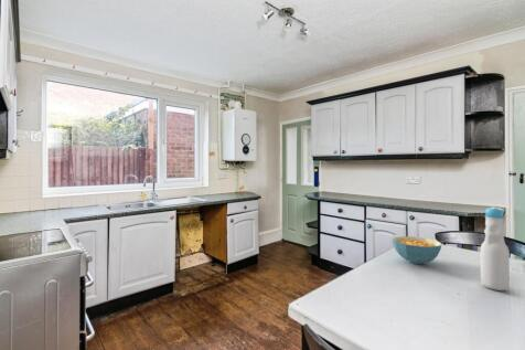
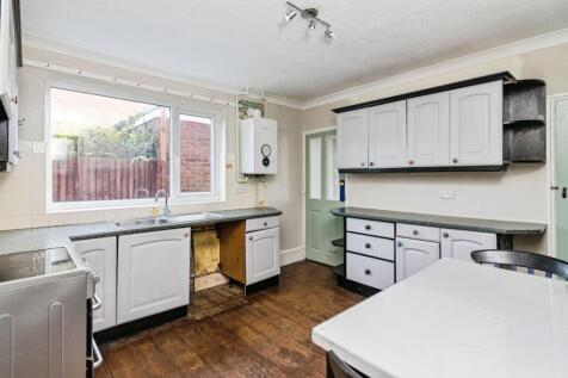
- bottle (494, 246)
- cereal bowl (416, 251)
